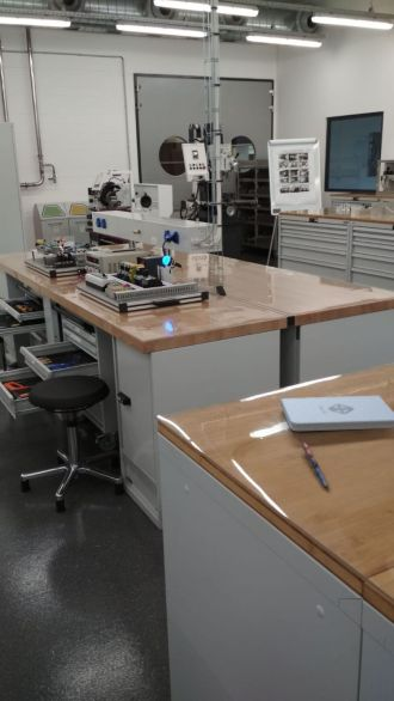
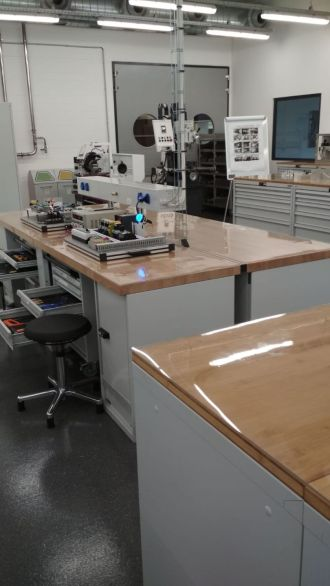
- pen (314, 463)
- notepad (337, 412)
